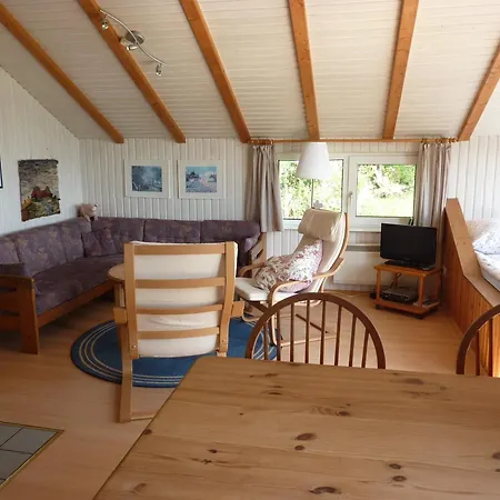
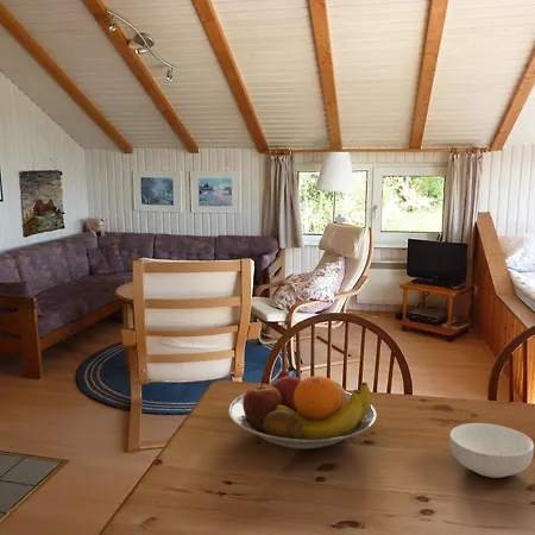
+ cereal bowl (490, 453)
+ fruit bowl (301, 403)
